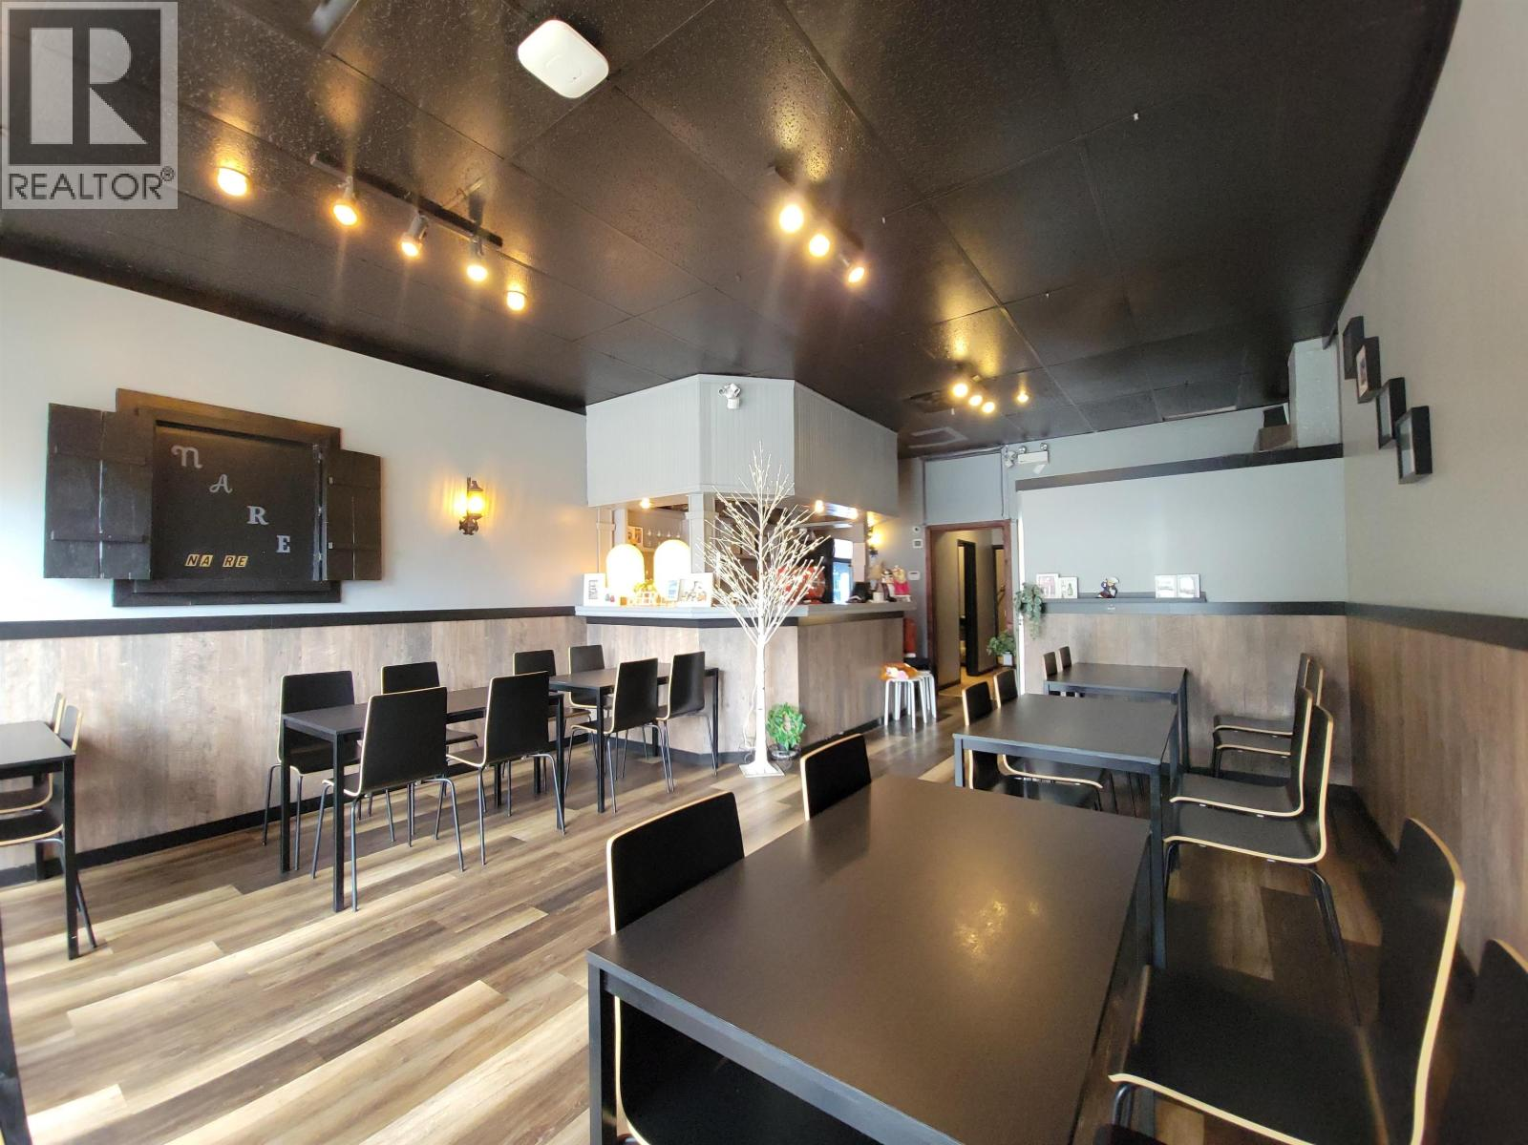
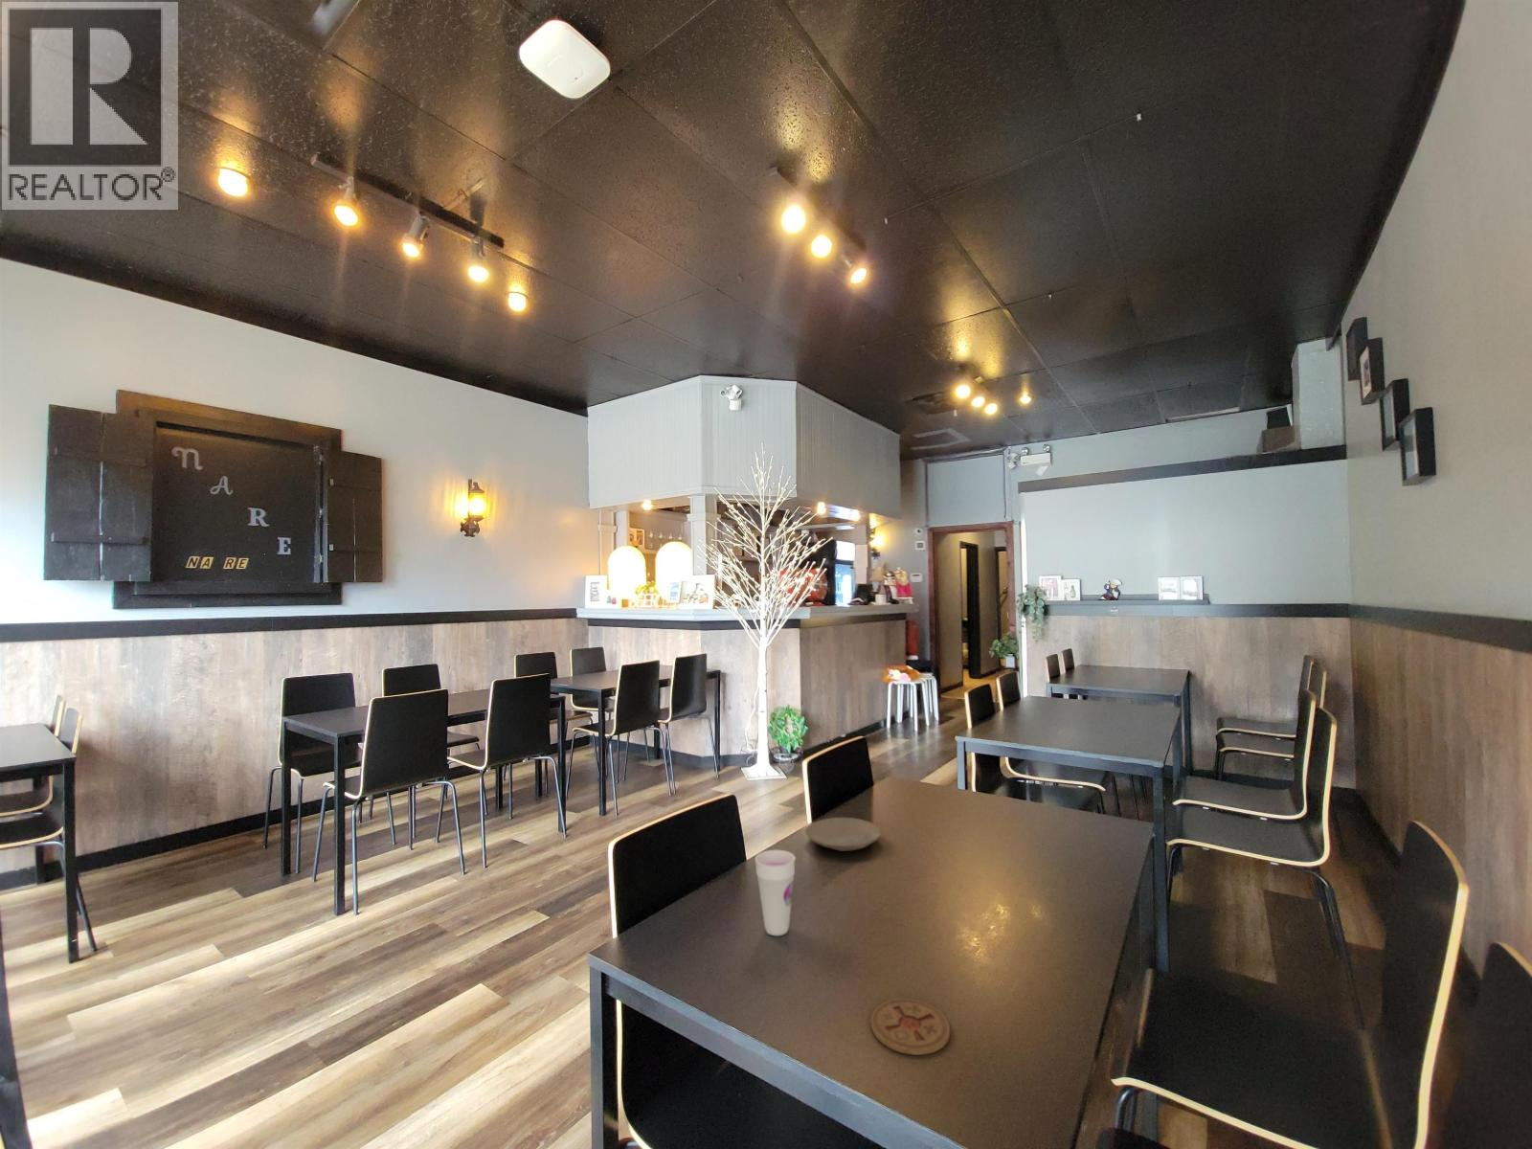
+ plate (842, 836)
+ cup (776, 893)
+ coaster (910, 1025)
